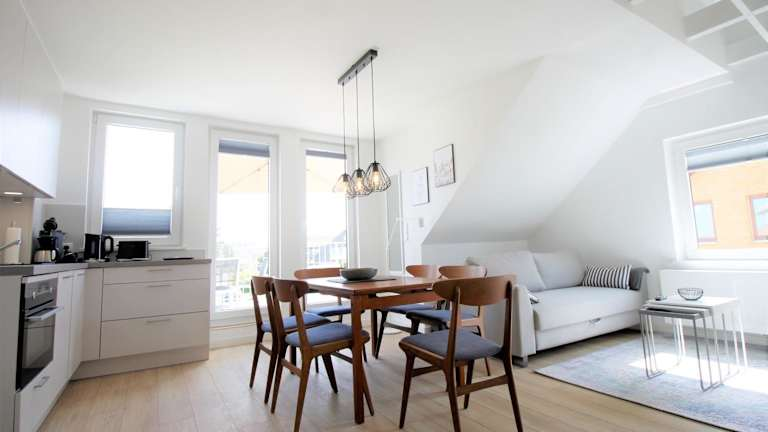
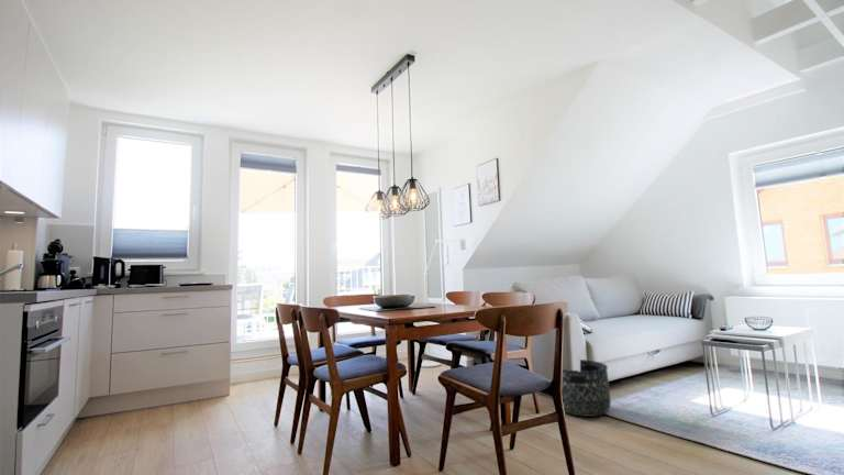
+ basket (580, 387)
